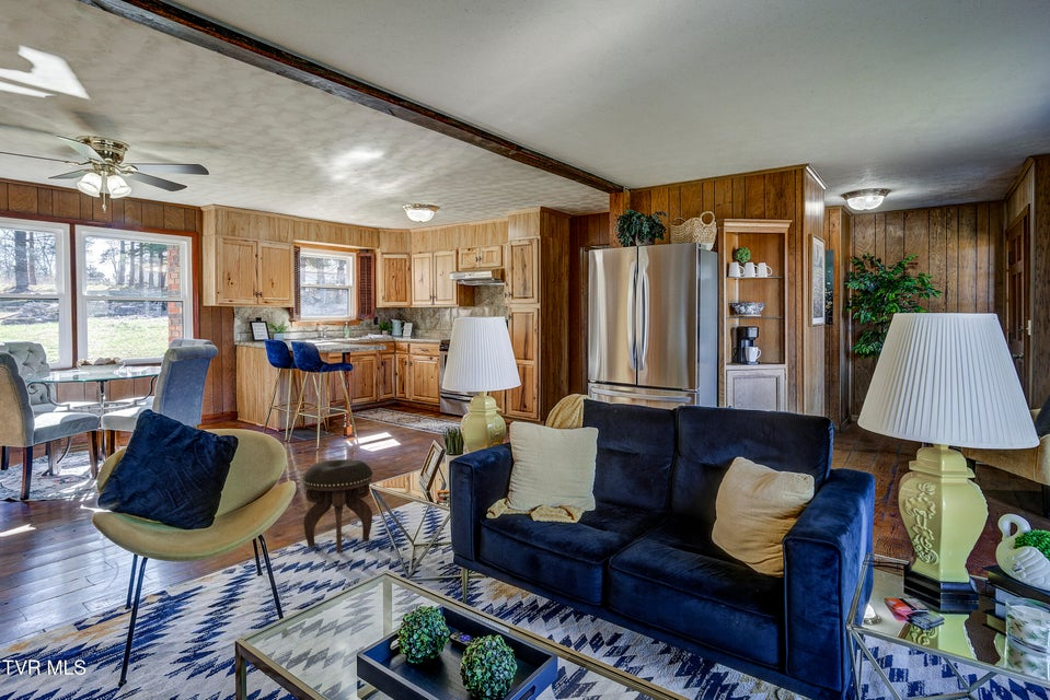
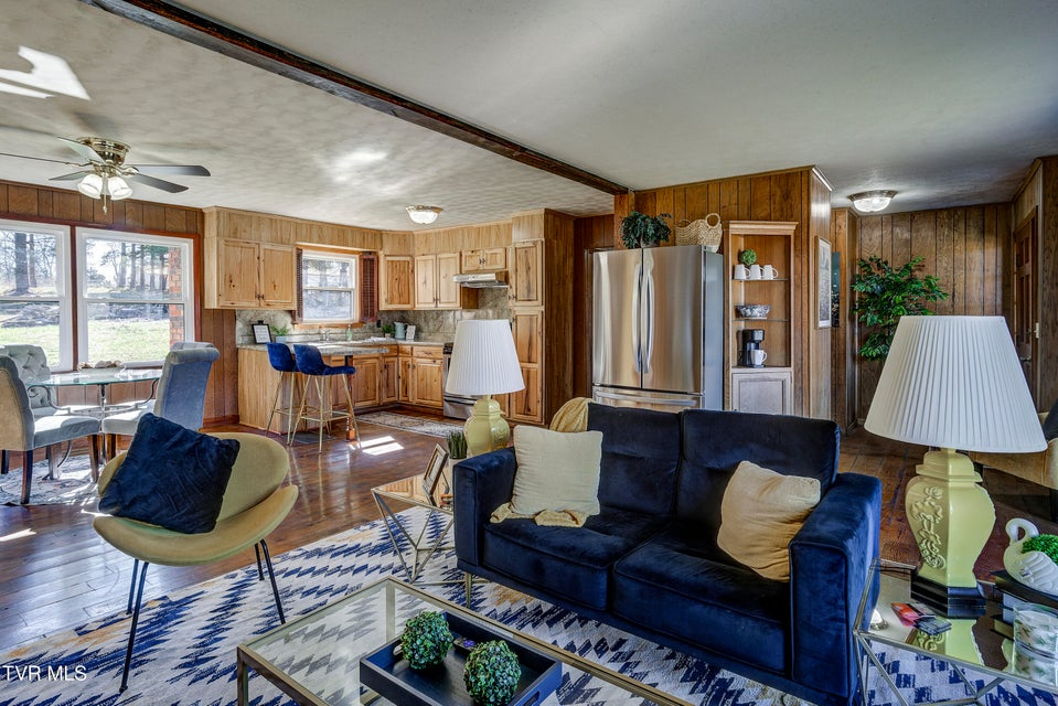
- footstool (338, 502)
